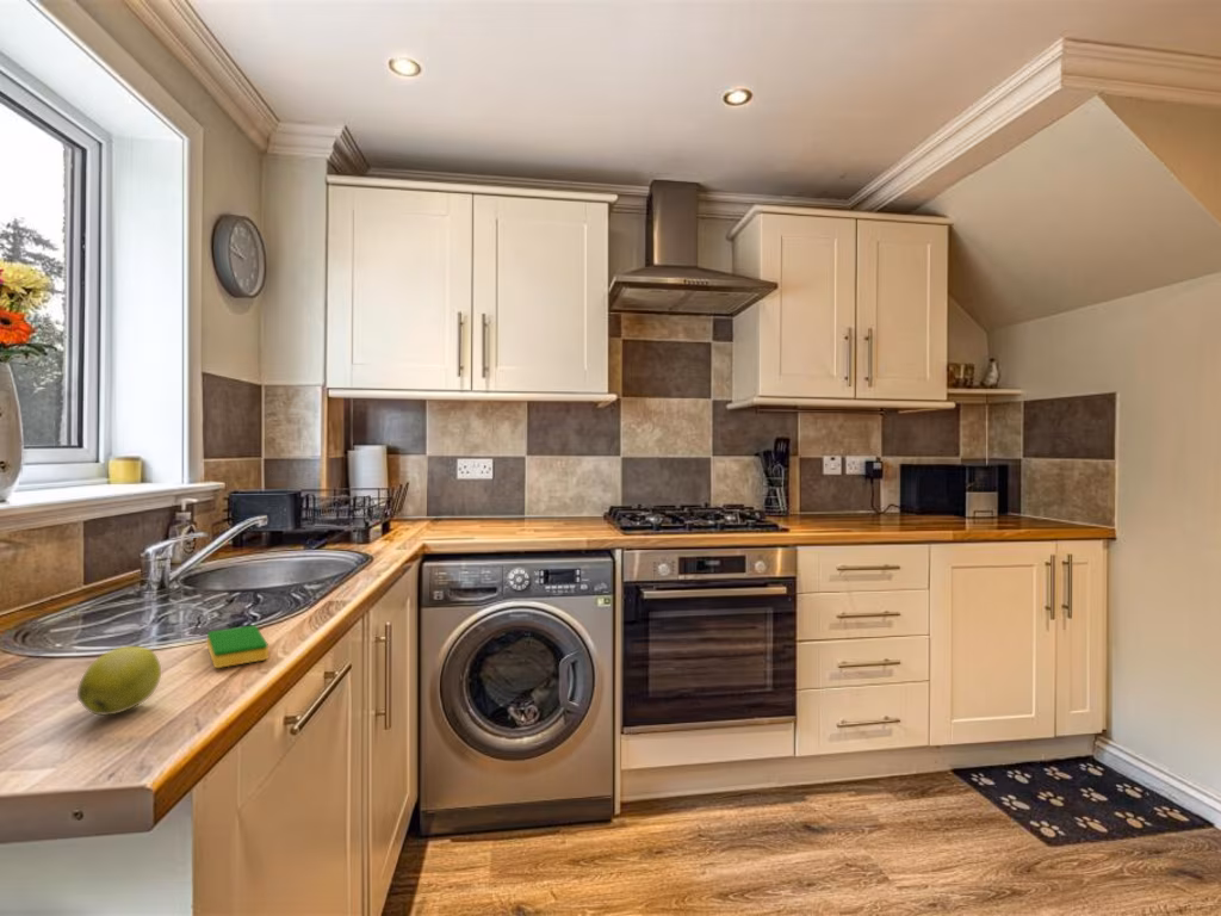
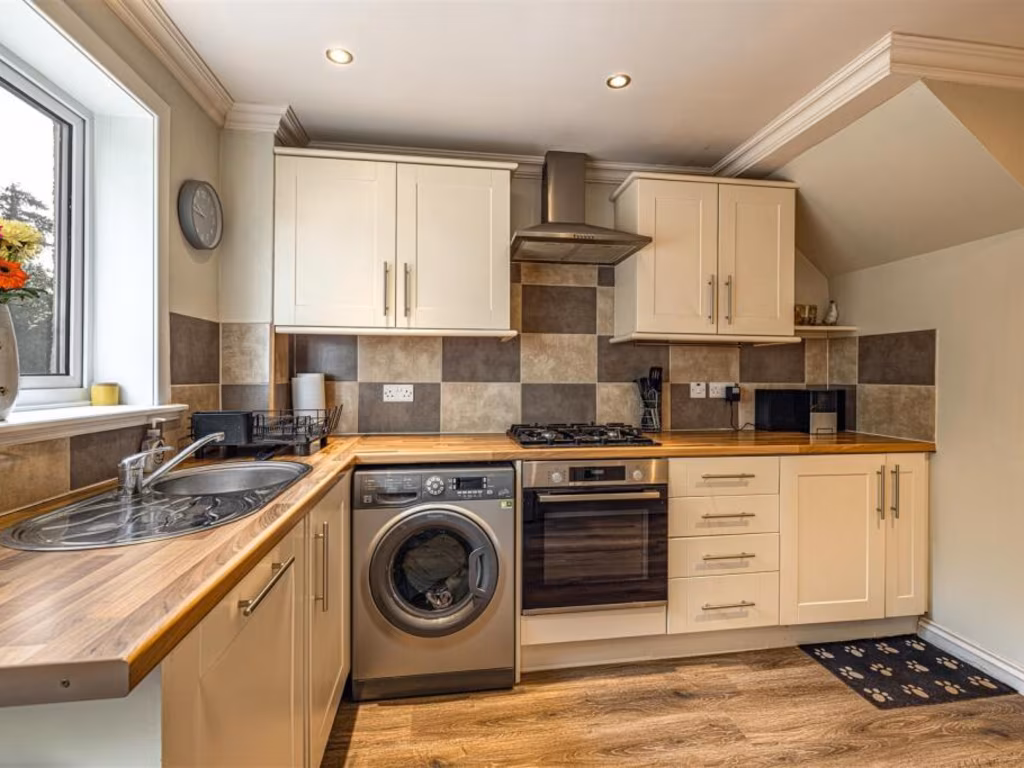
- dish sponge (236, 644)
- apple (120, 679)
